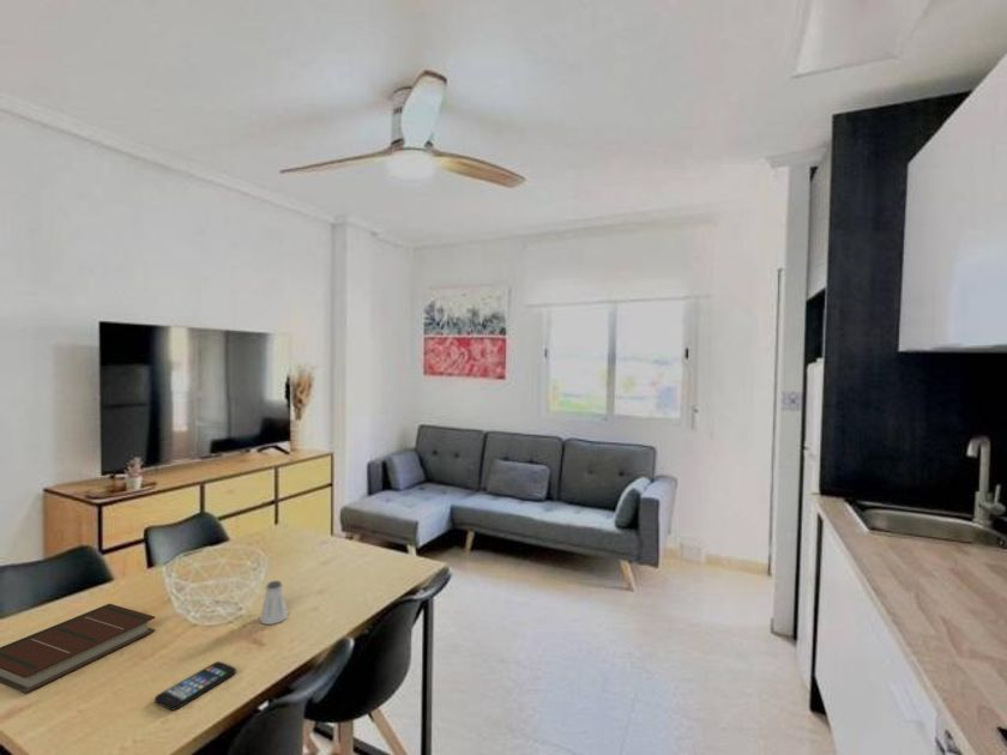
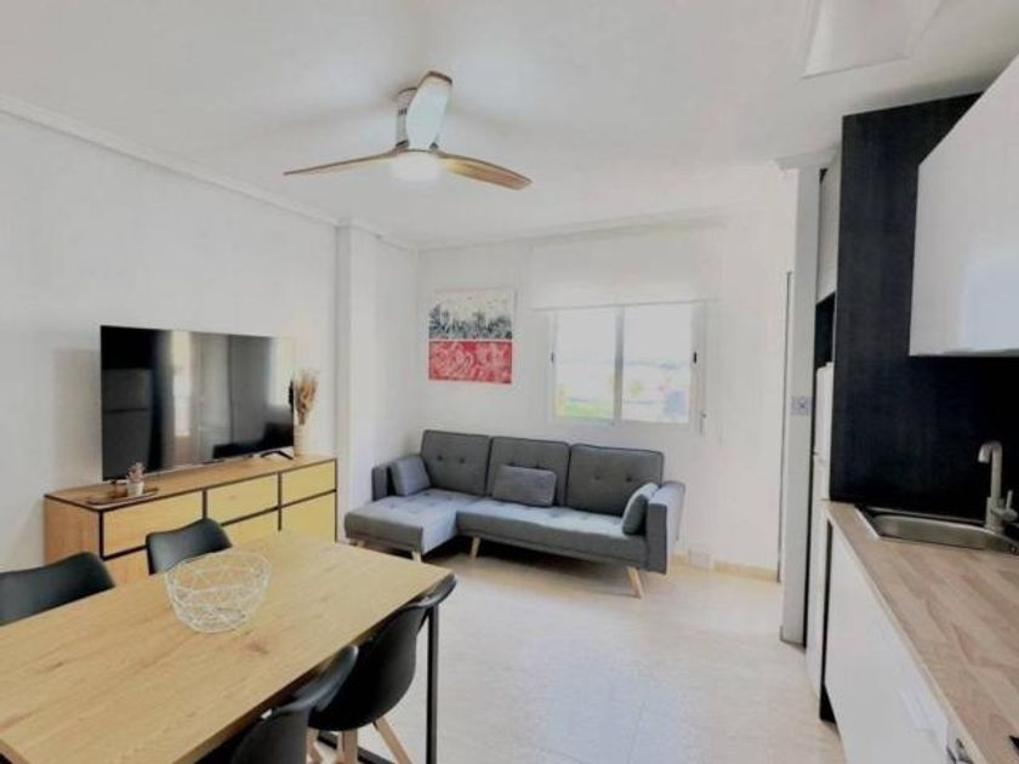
- smartphone (197, 684)
- saltshaker (273, 600)
- book (72, 642)
